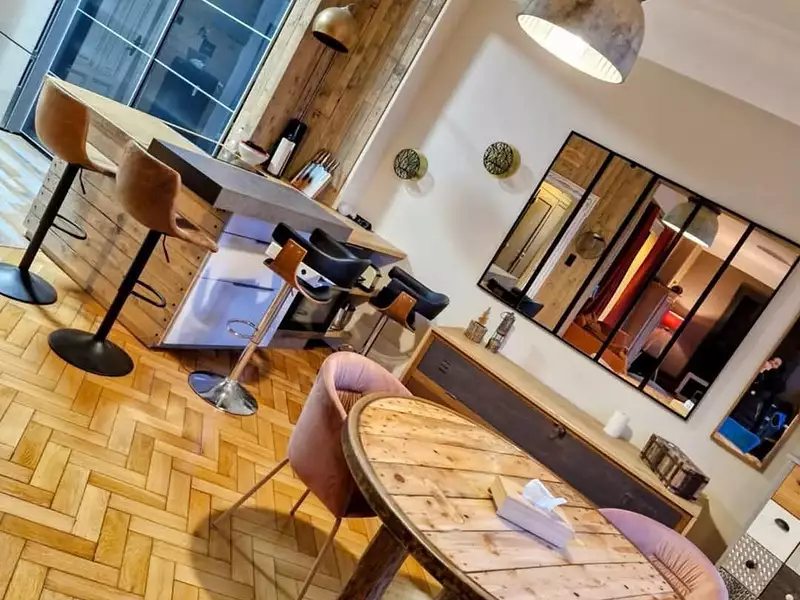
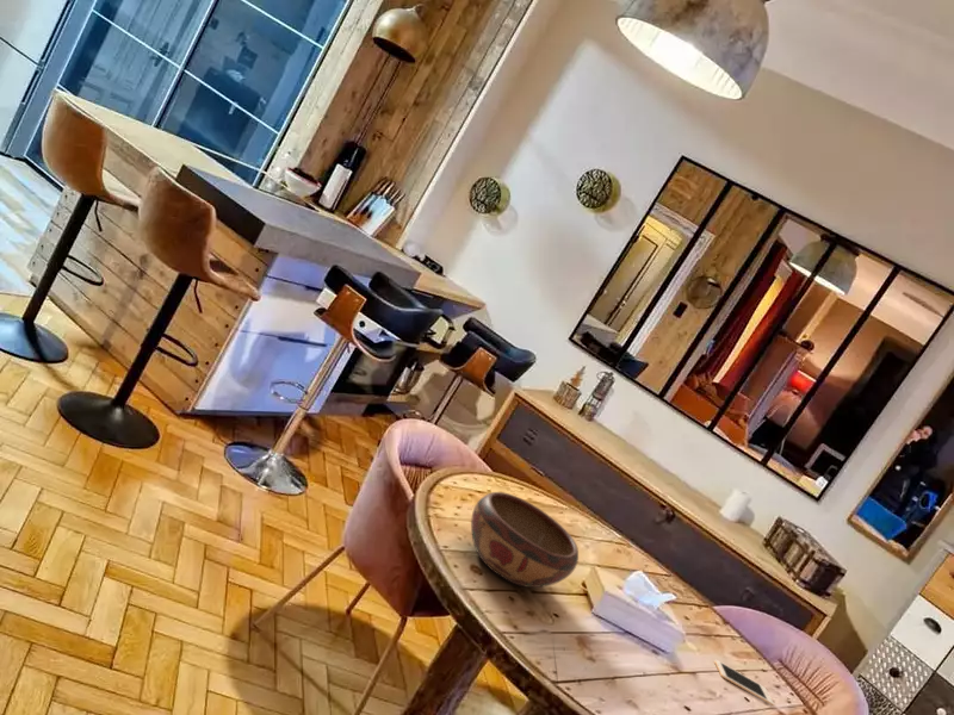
+ cell phone (743, 682)
+ decorative bowl (519, 545)
